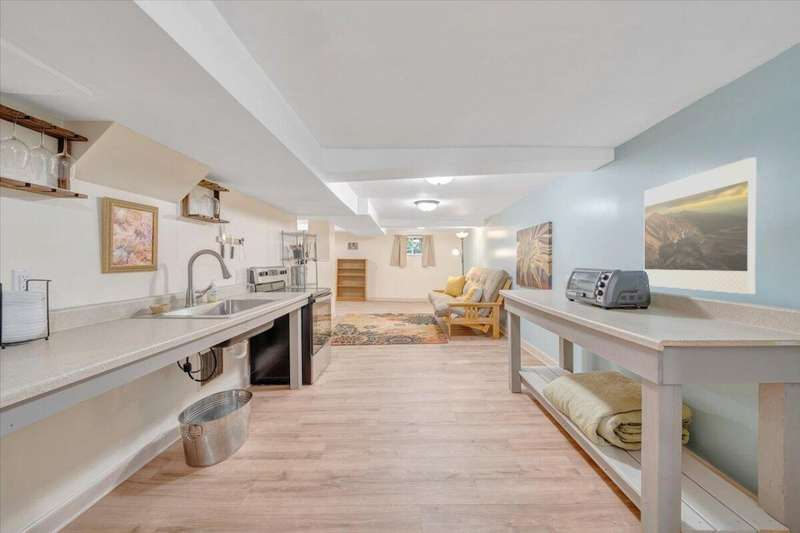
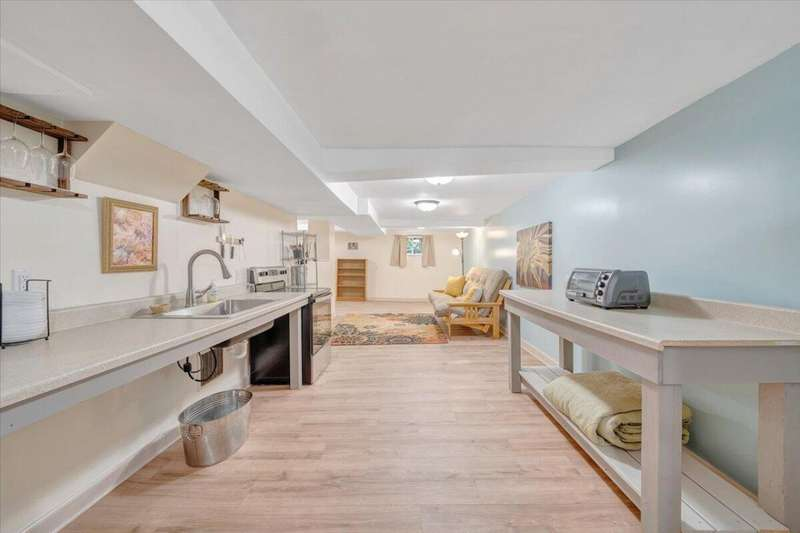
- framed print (689, 233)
